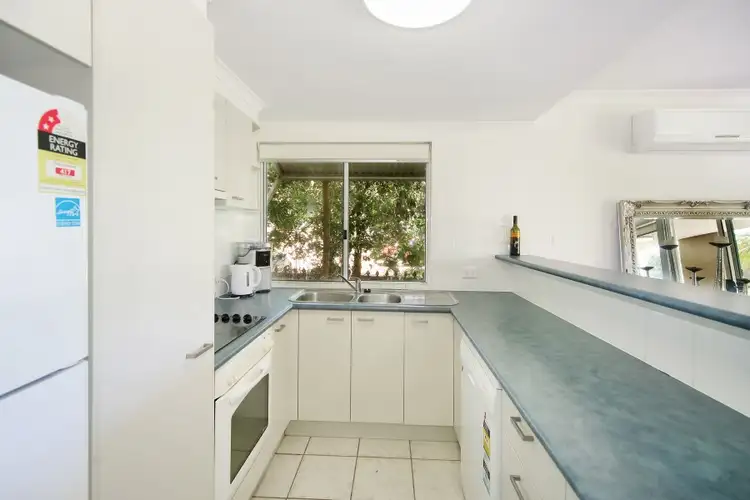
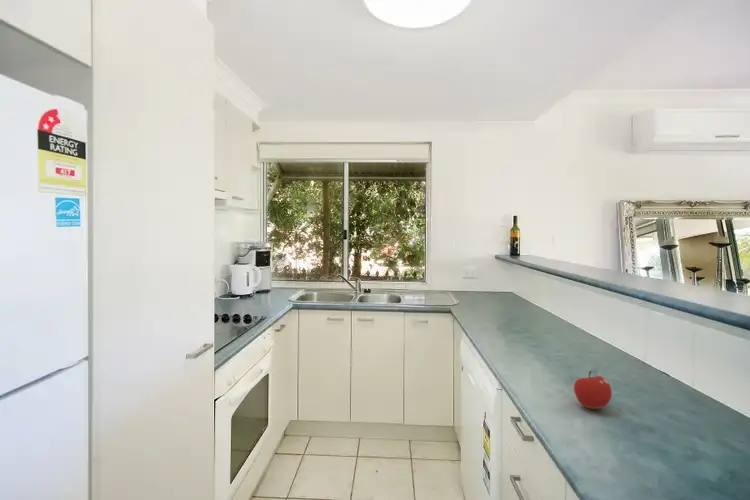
+ fruit (592, 389)
